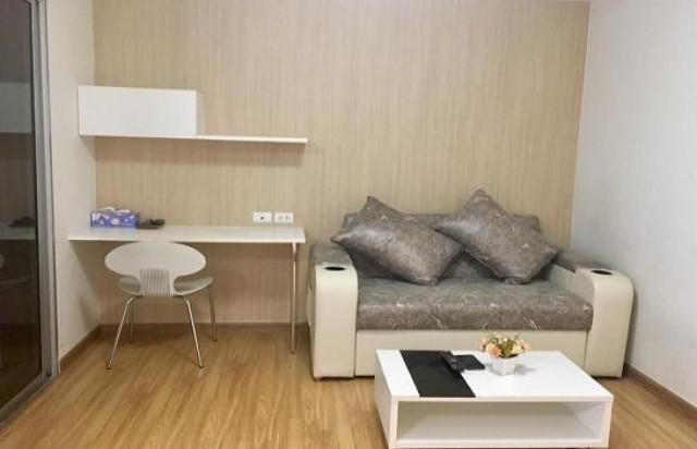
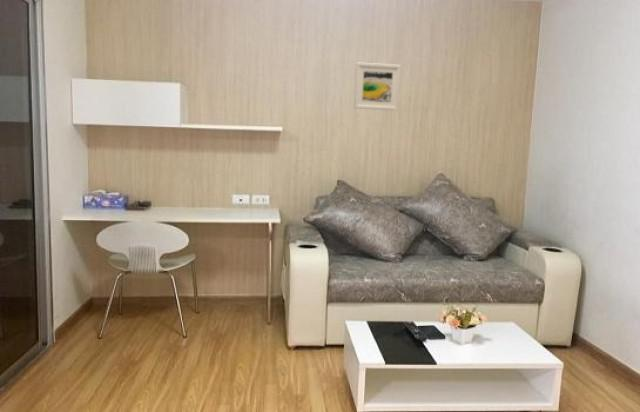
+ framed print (377, 86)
